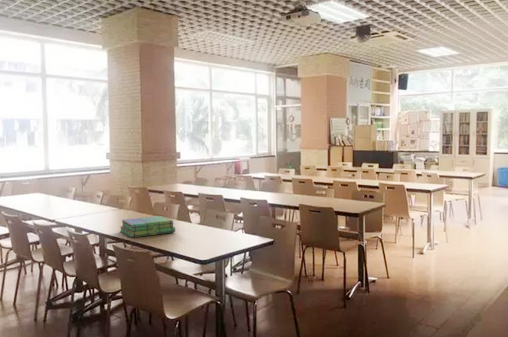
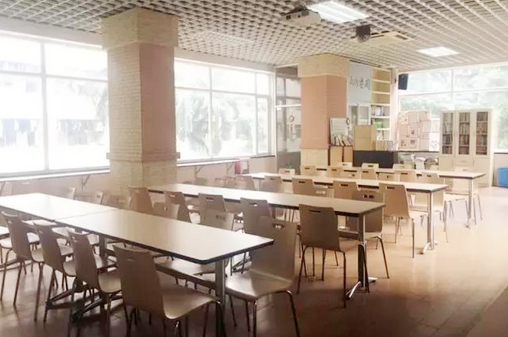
- stack of books (147, 226)
